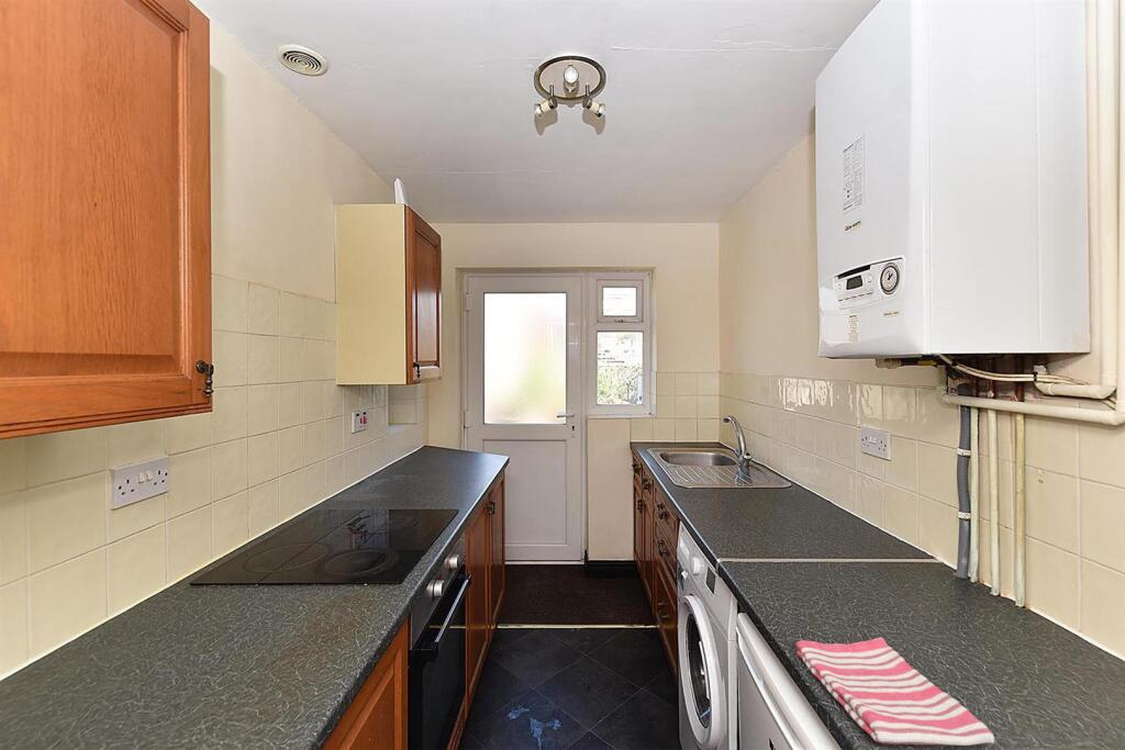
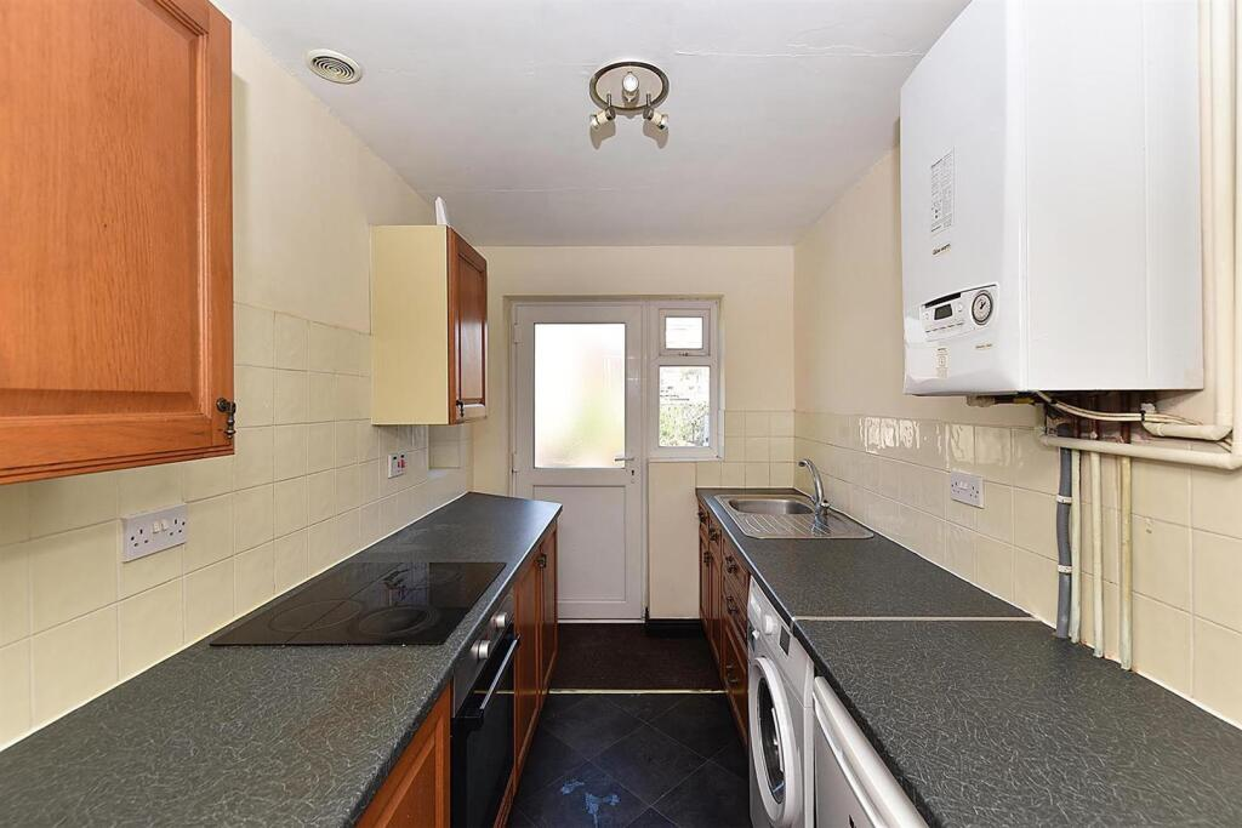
- dish towel (880, 684)
